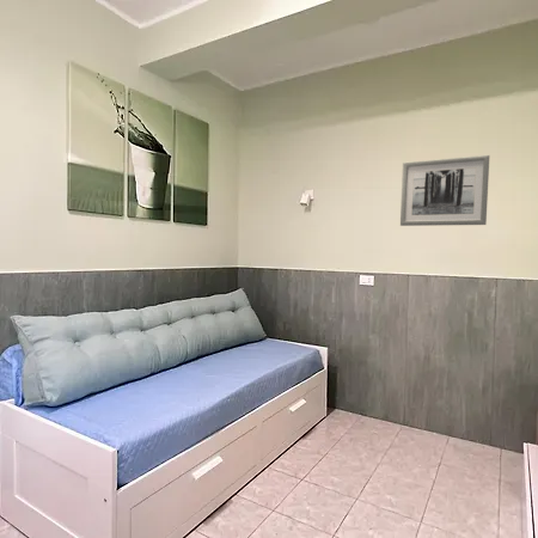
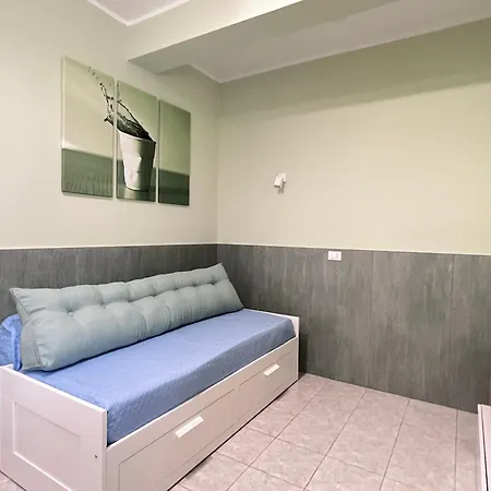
- wall art (442, 191)
